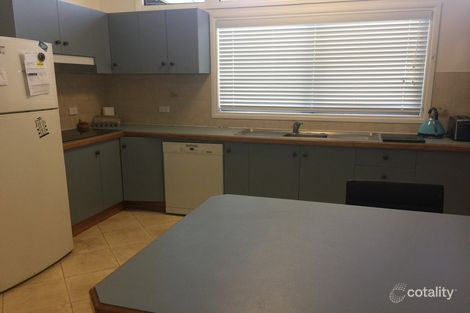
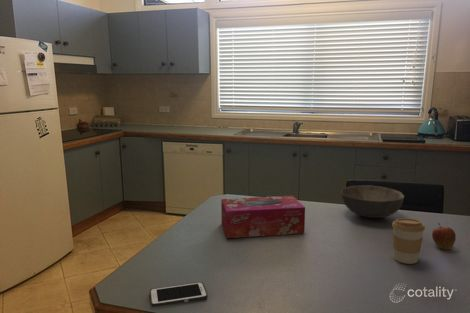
+ tissue box (261, 215)
+ bowl (371, 203)
+ coffee cup (407, 239)
+ cell phone (178, 293)
+ fruit (443, 235)
